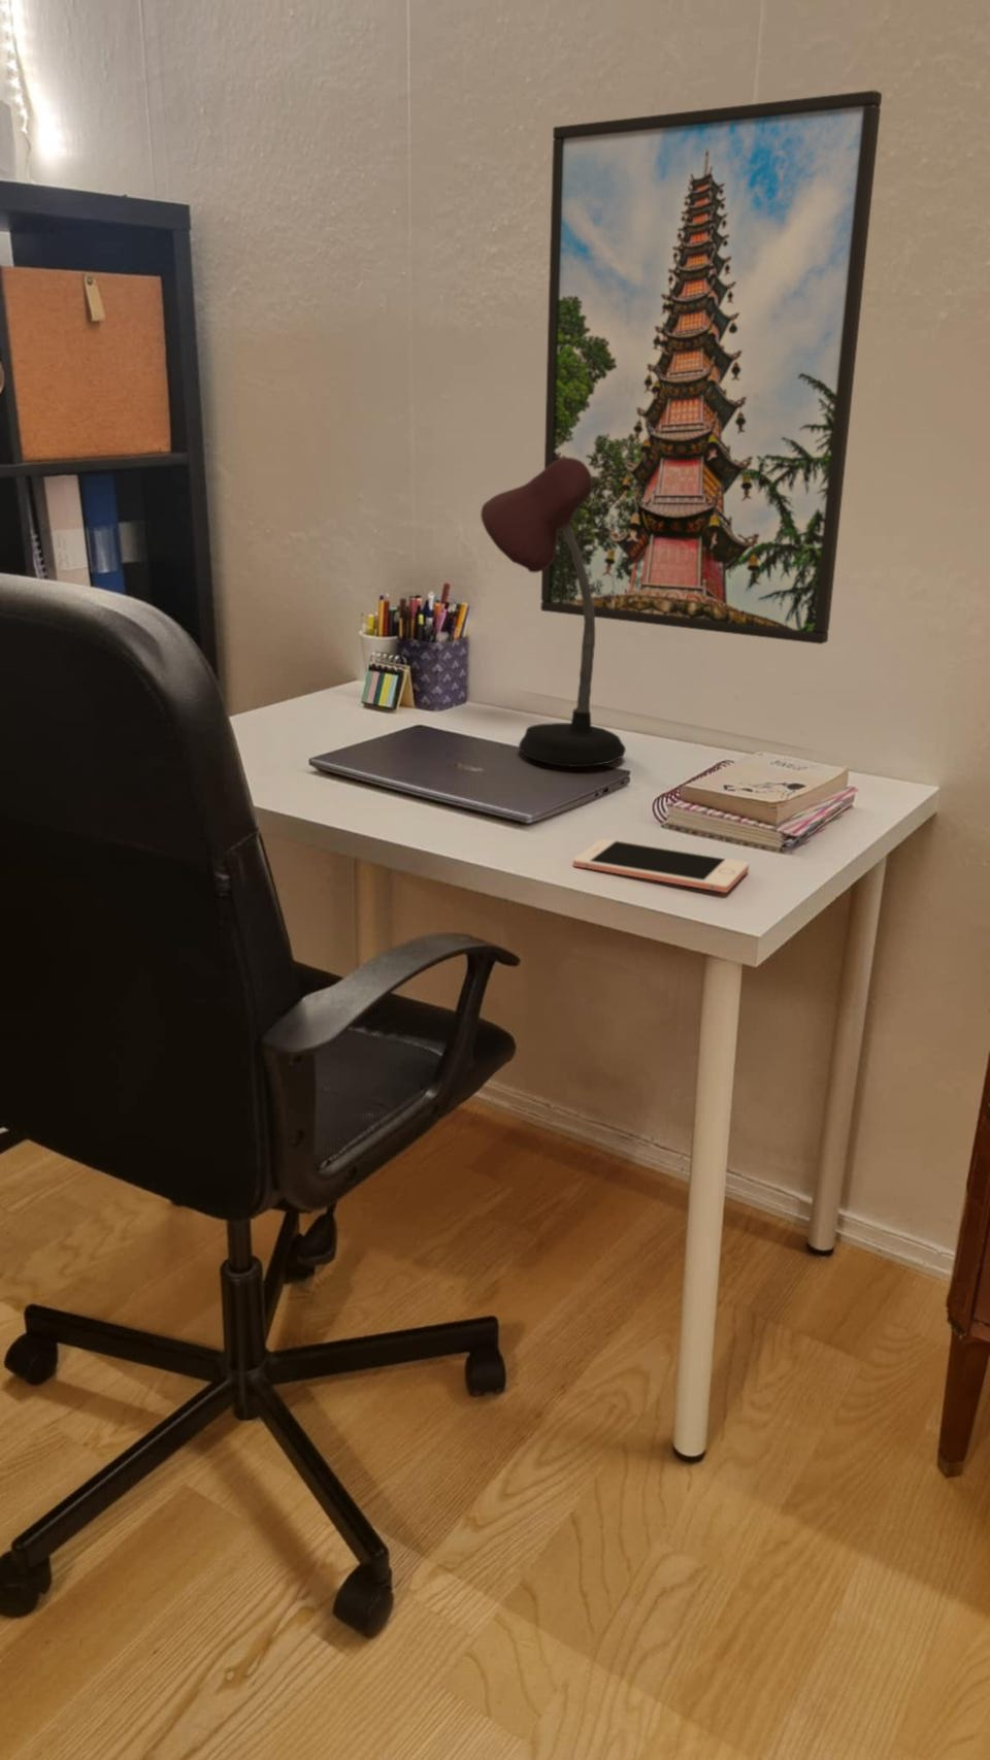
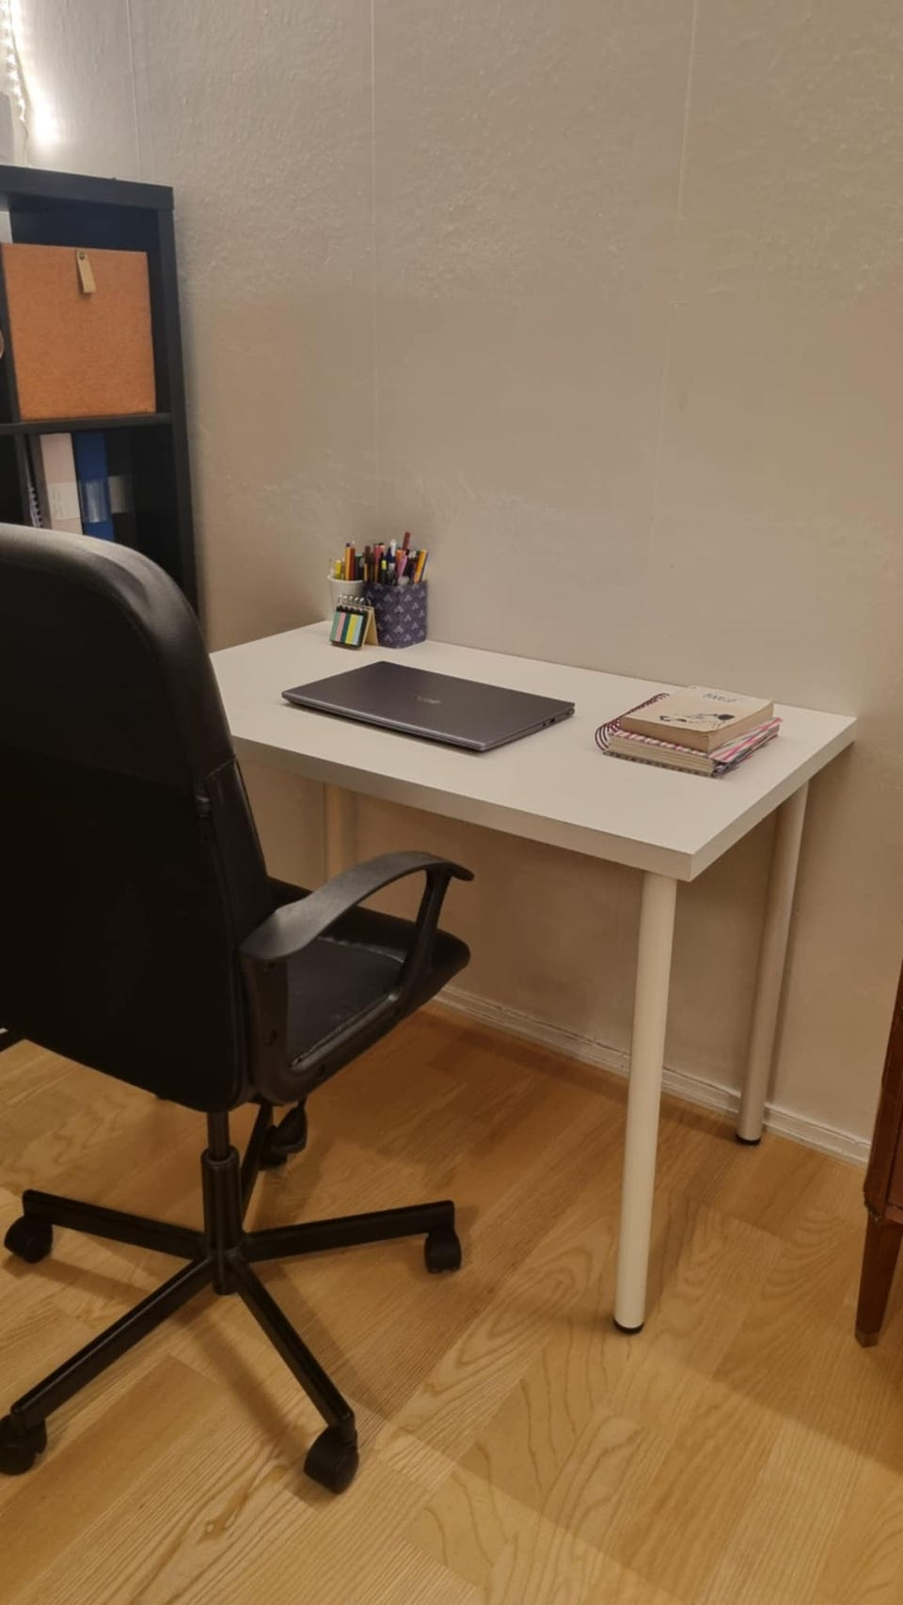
- cell phone (660, 864)
- desk lamp (583, 607)
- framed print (690, 383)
